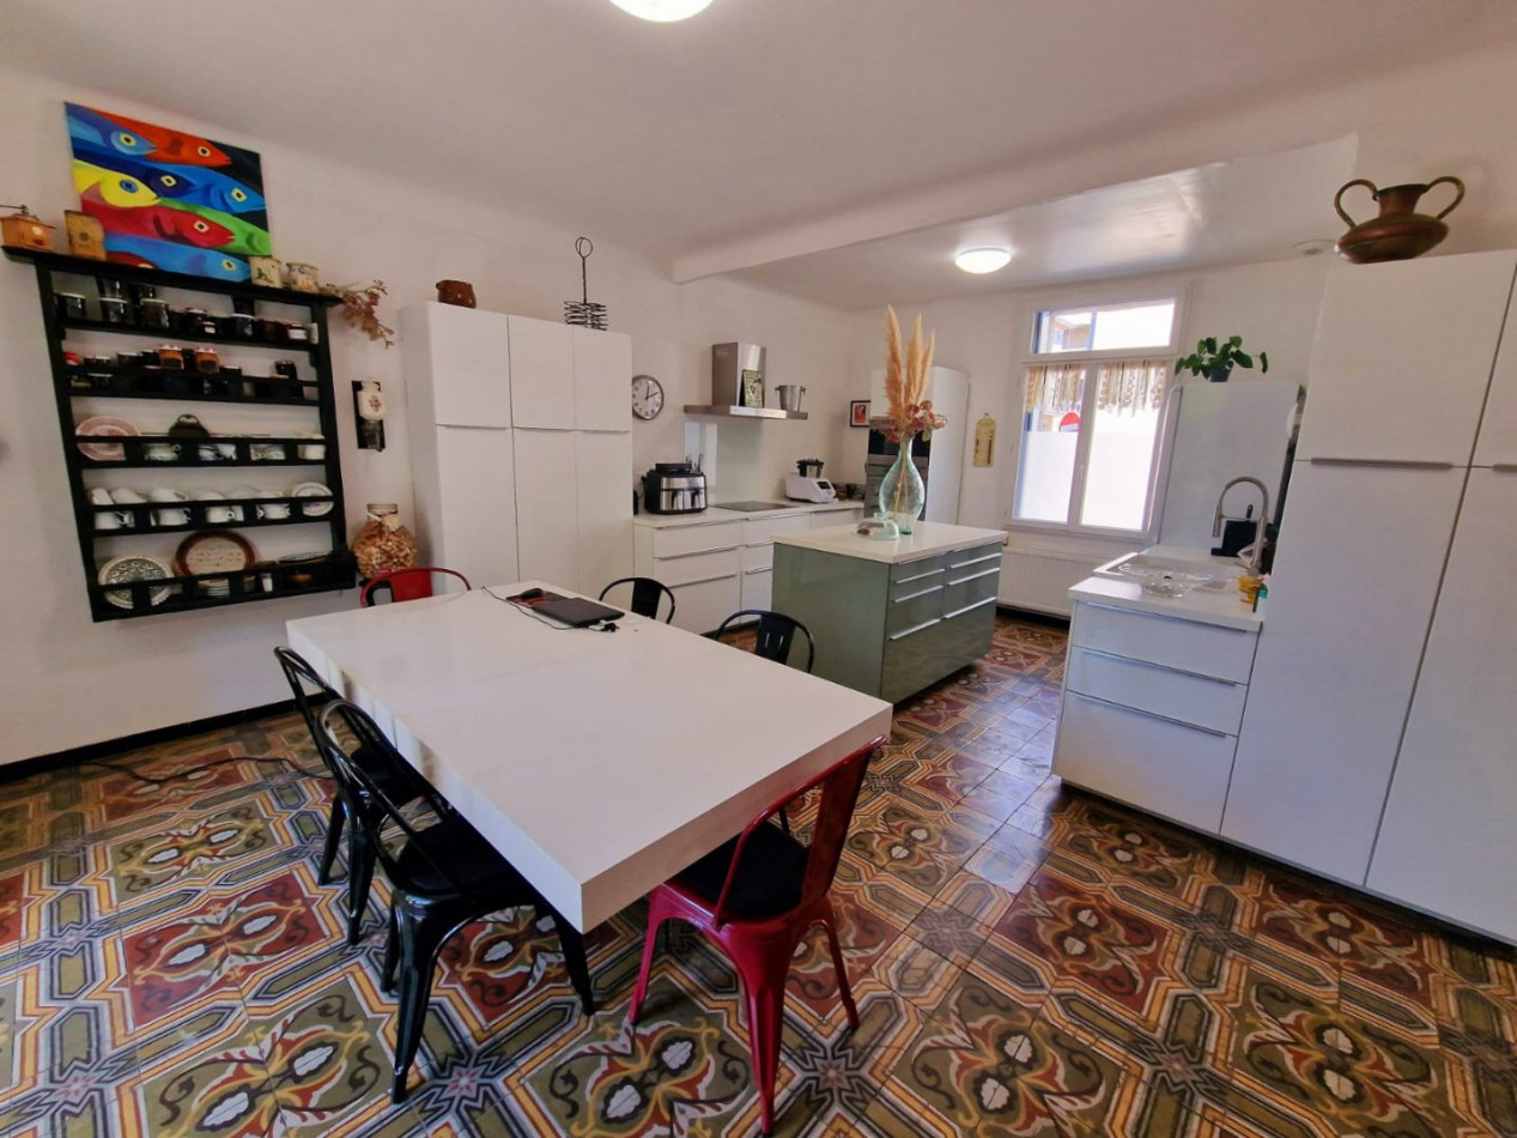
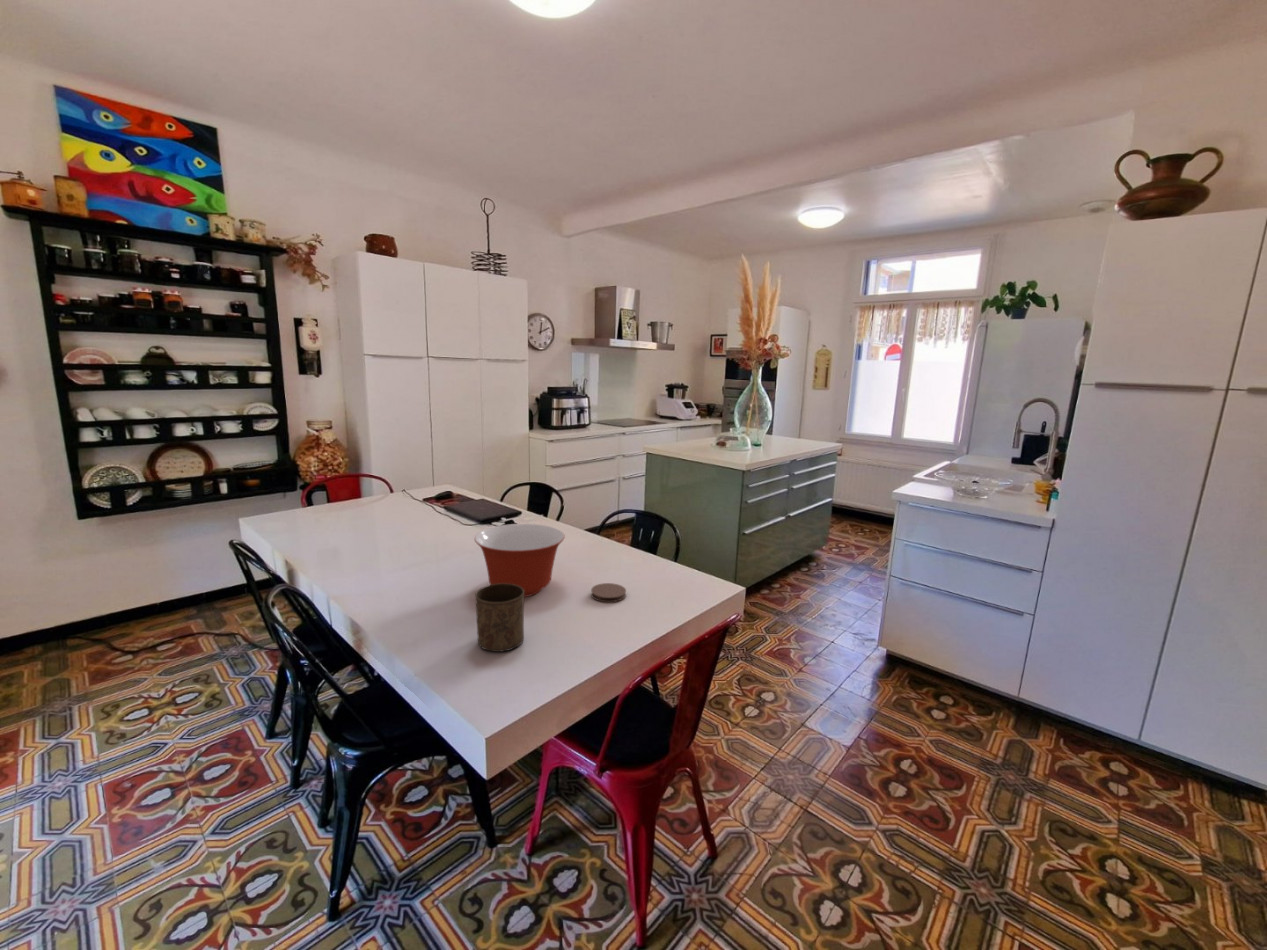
+ cup (500, 616)
+ coaster (608, 592)
+ mixing bowl (520, 562)
